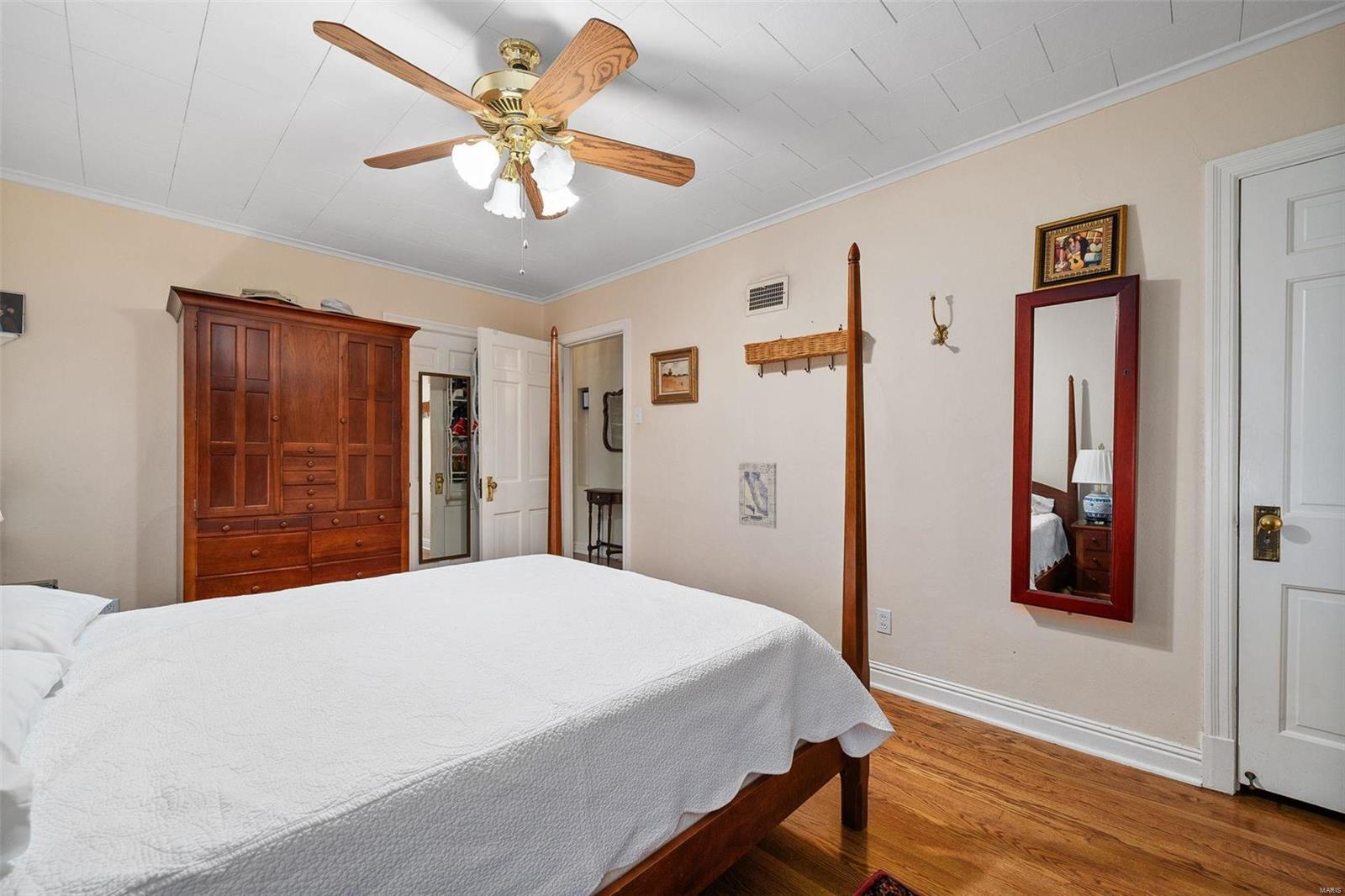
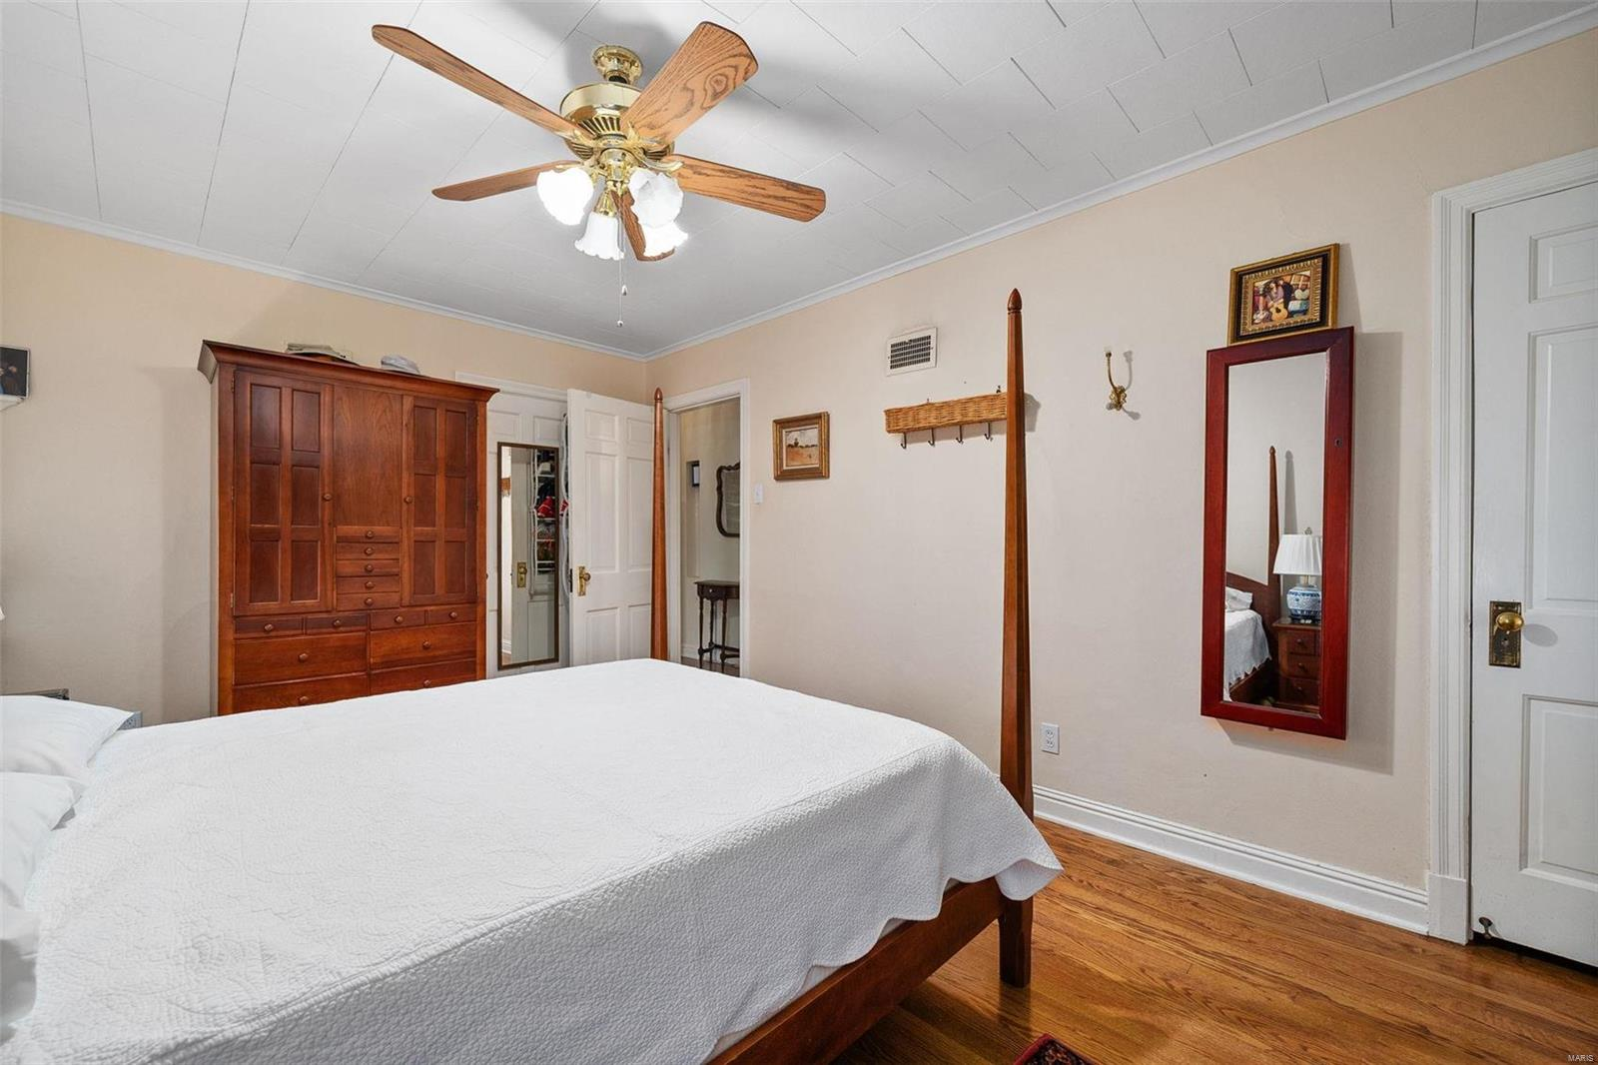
- wall art (757, 494)
